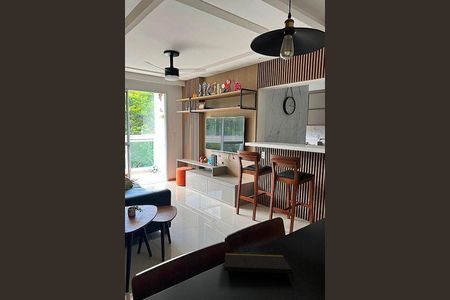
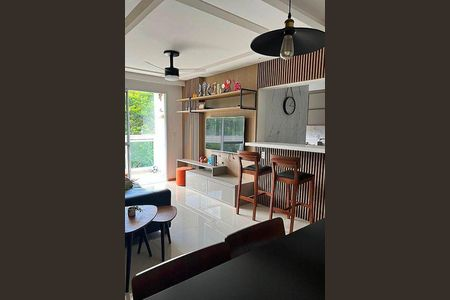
- notepad (255, 262)
